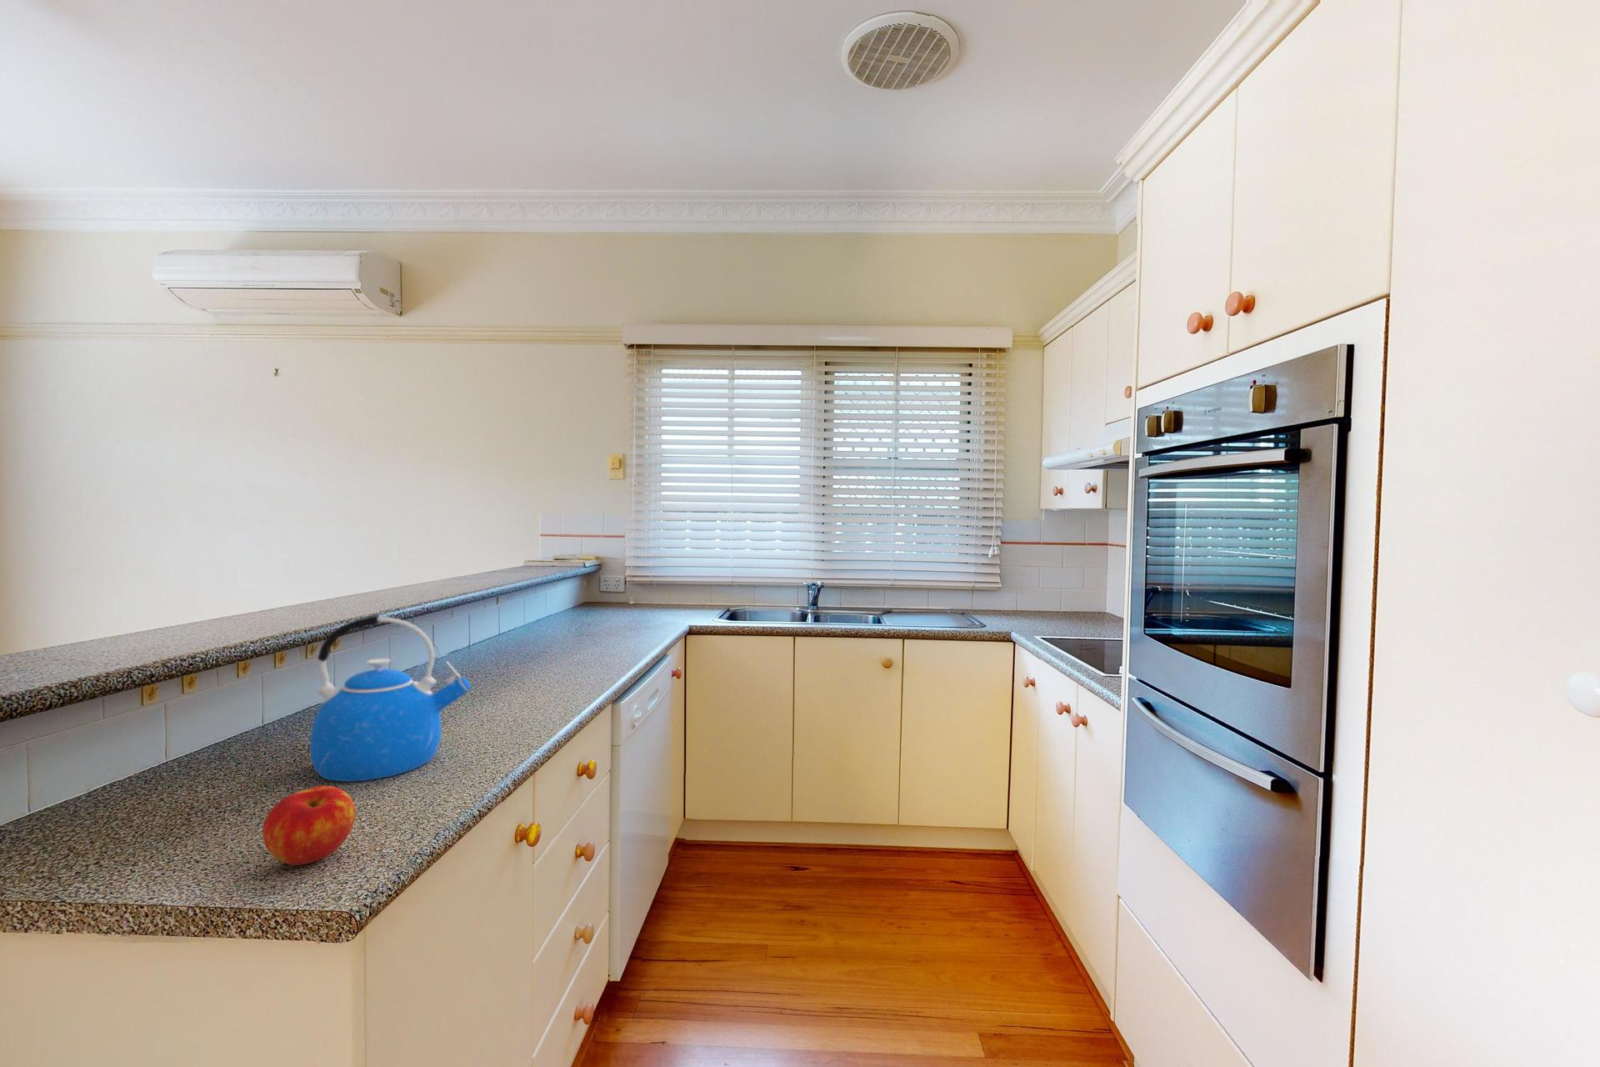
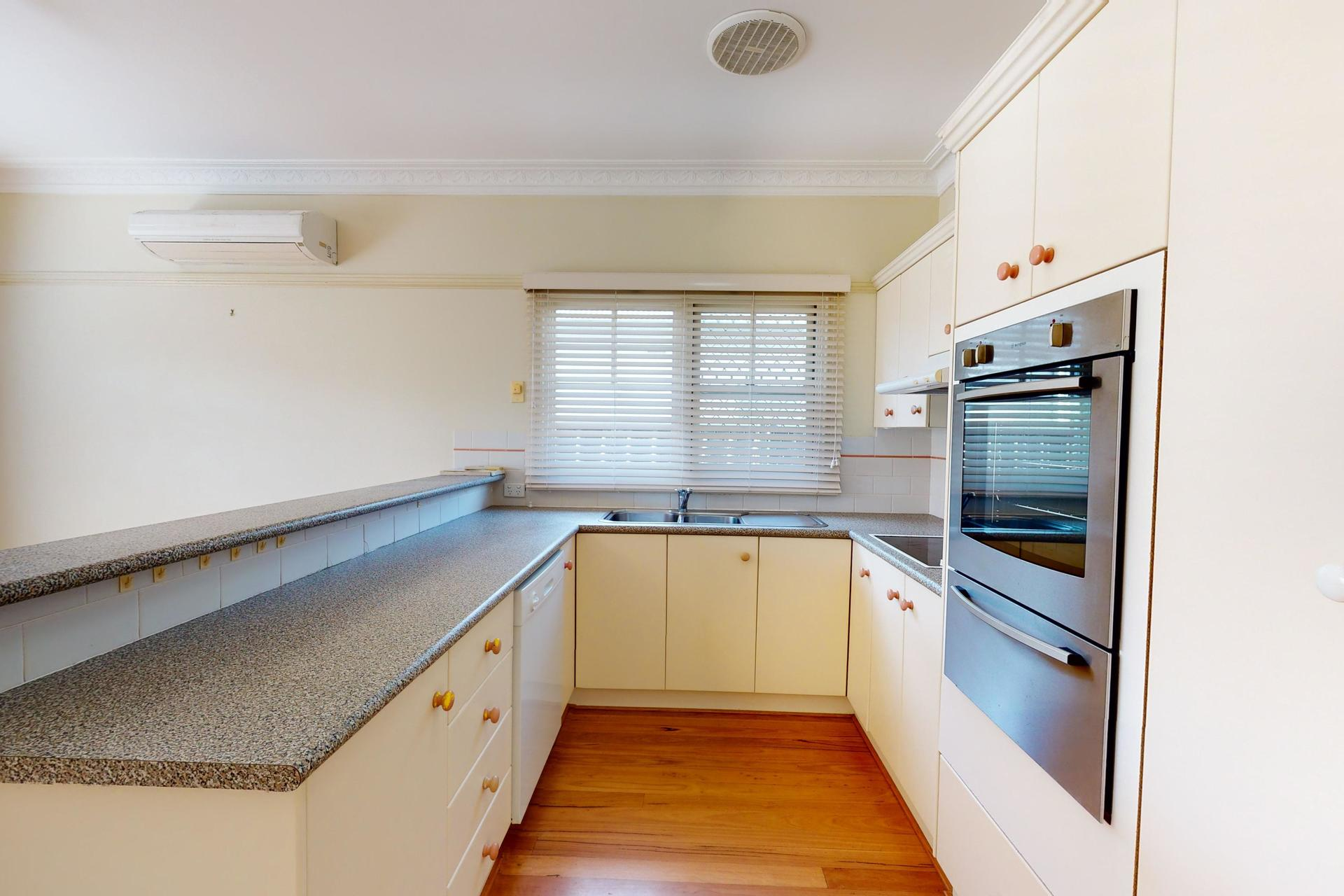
- apple (311, 825)
- kettle (394, 688)
